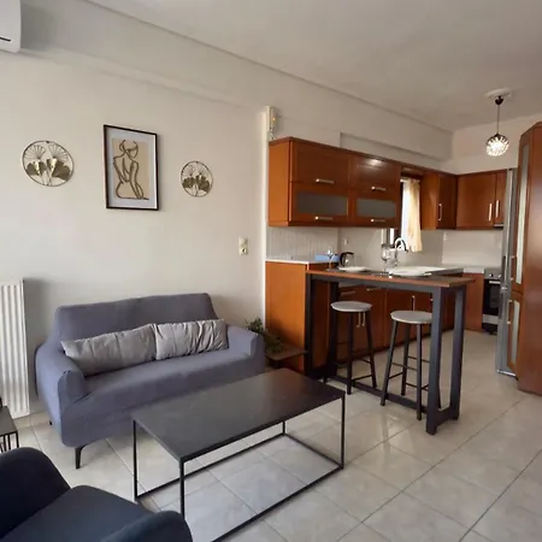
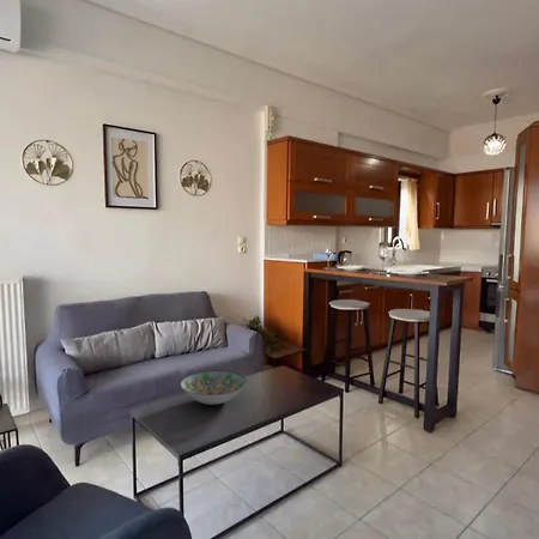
+ decorative bowl (213, 390)
